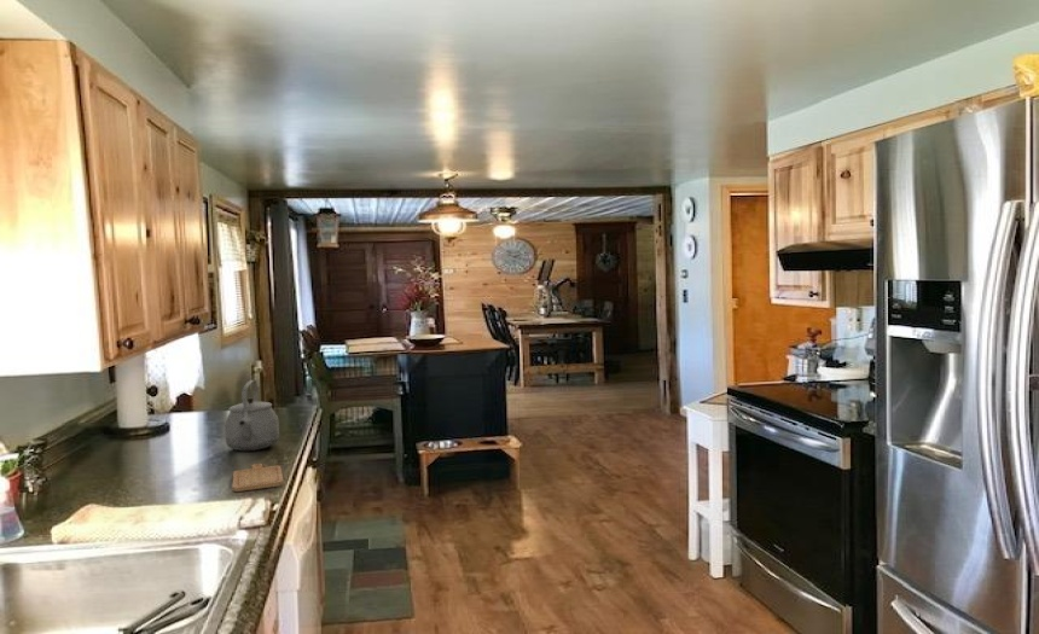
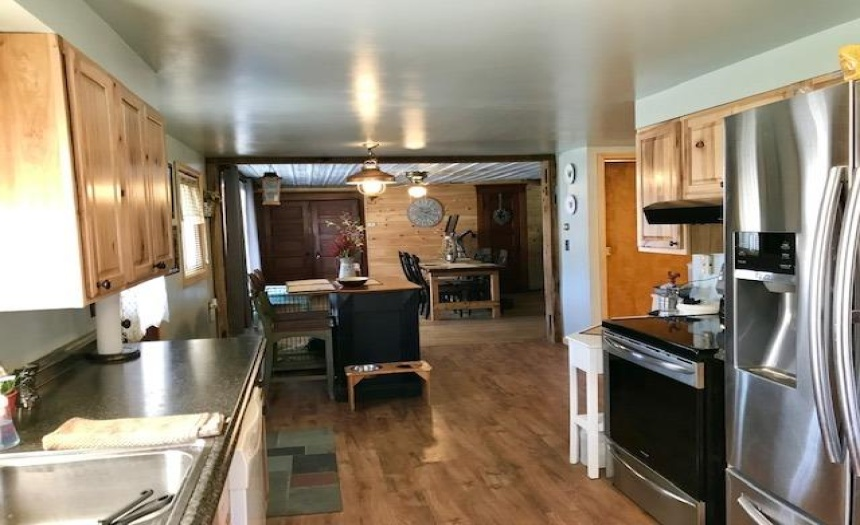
- tea kettle (249, 415)
- chopping board (257, 475)
